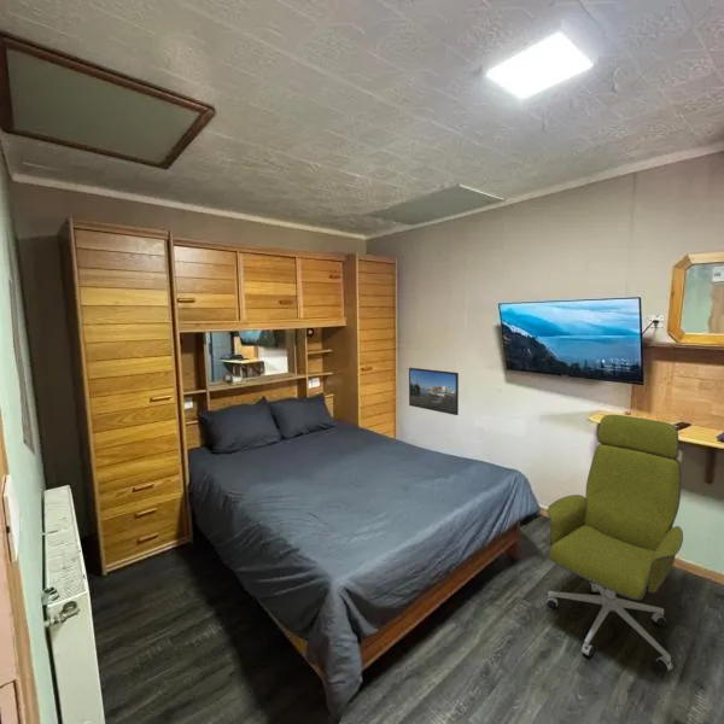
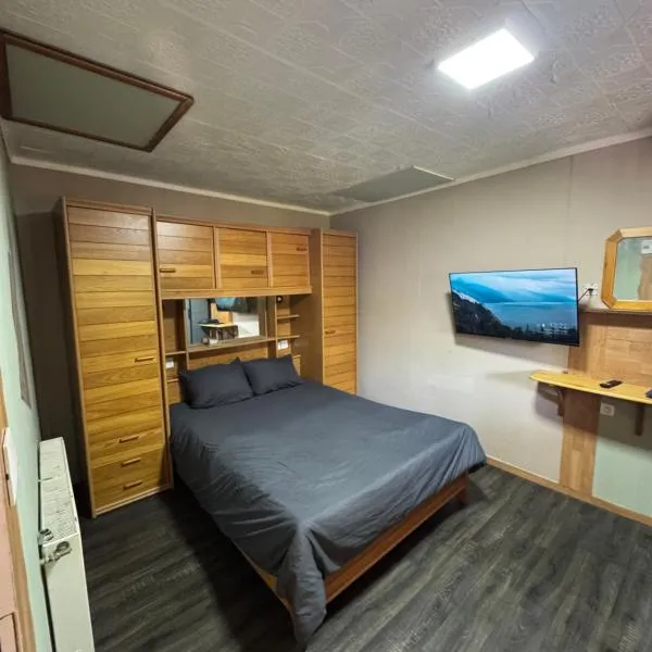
- office chair (615, 527)
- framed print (432, 390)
